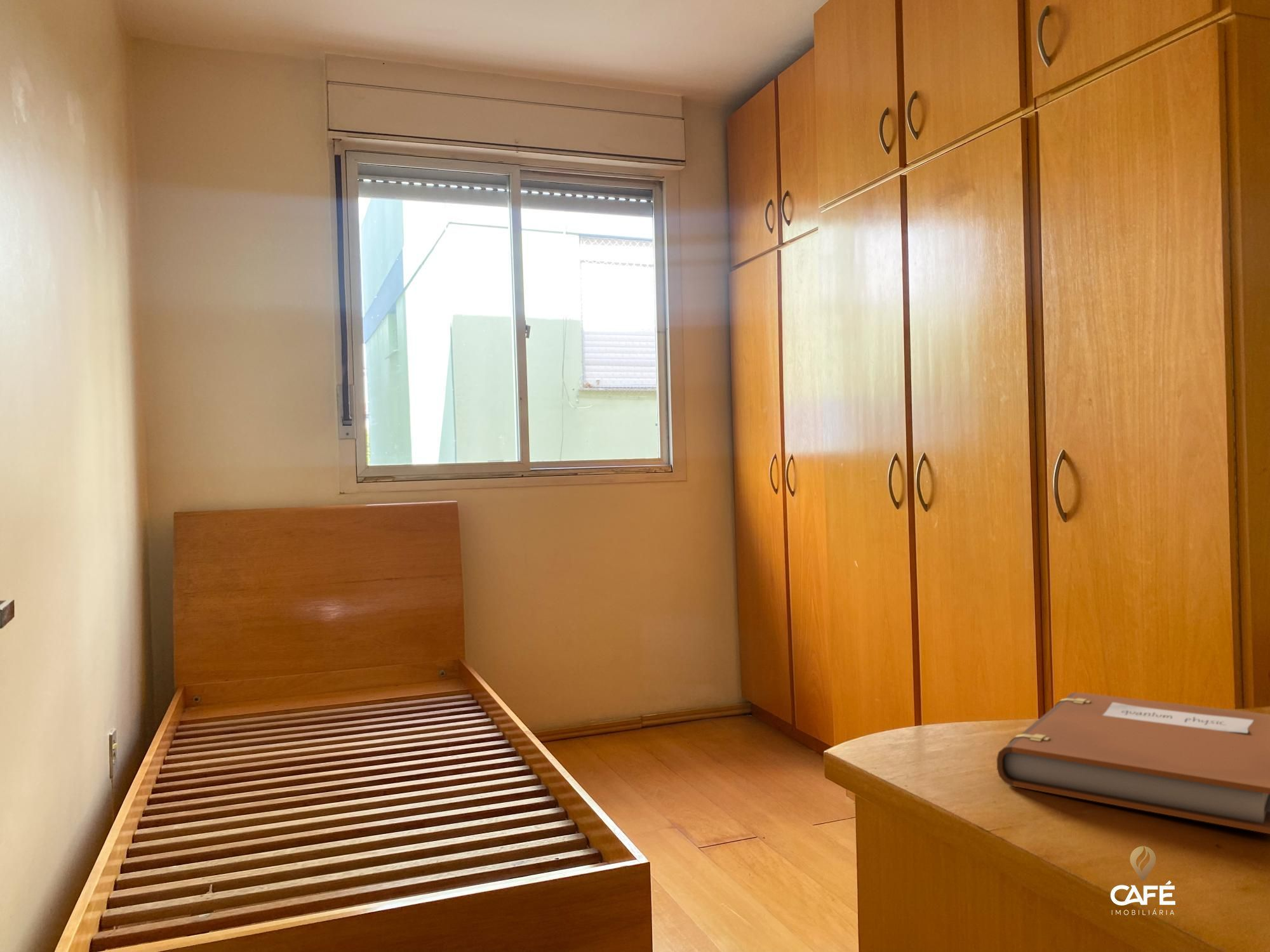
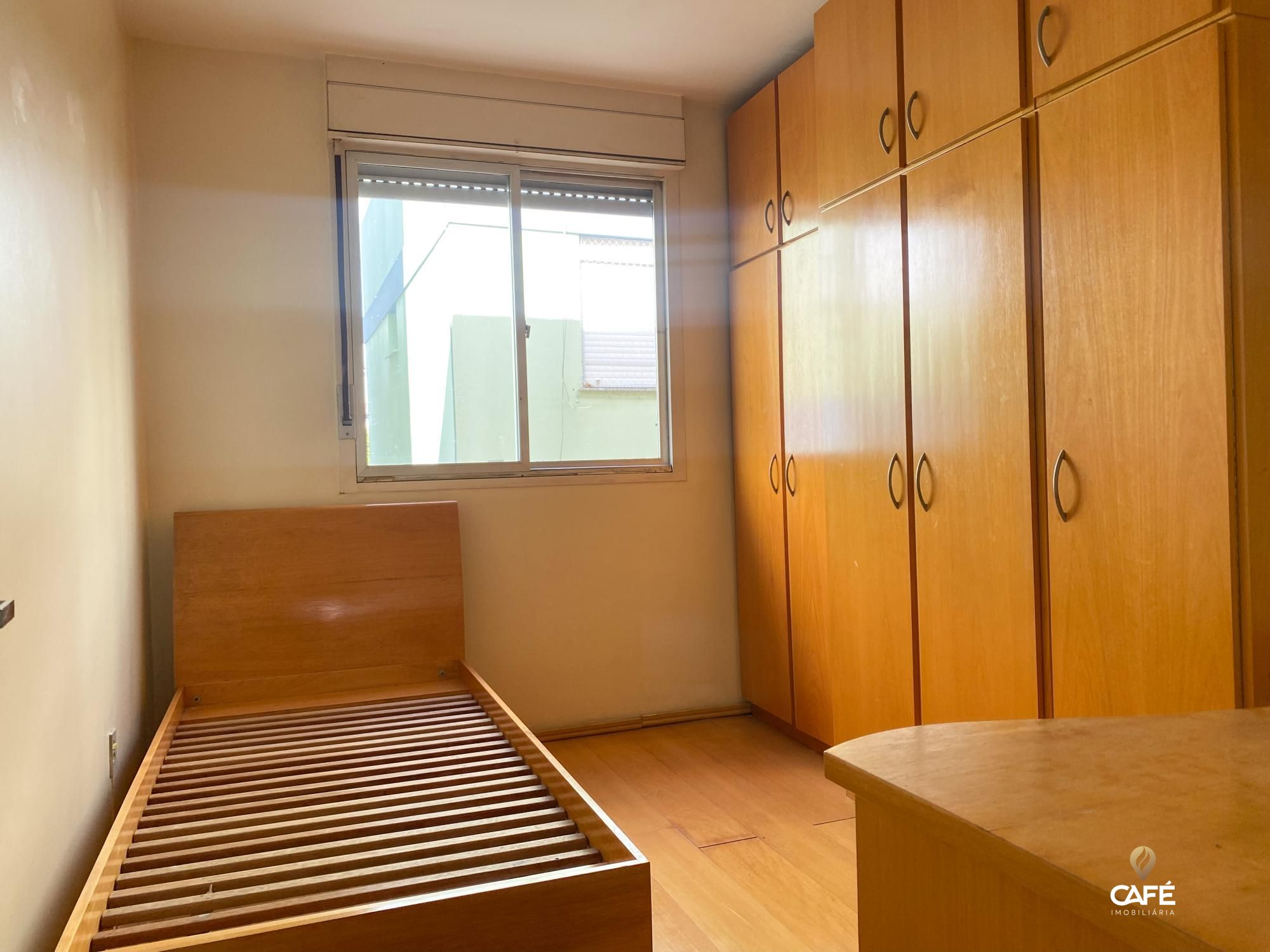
- notebook (1151, 747)
